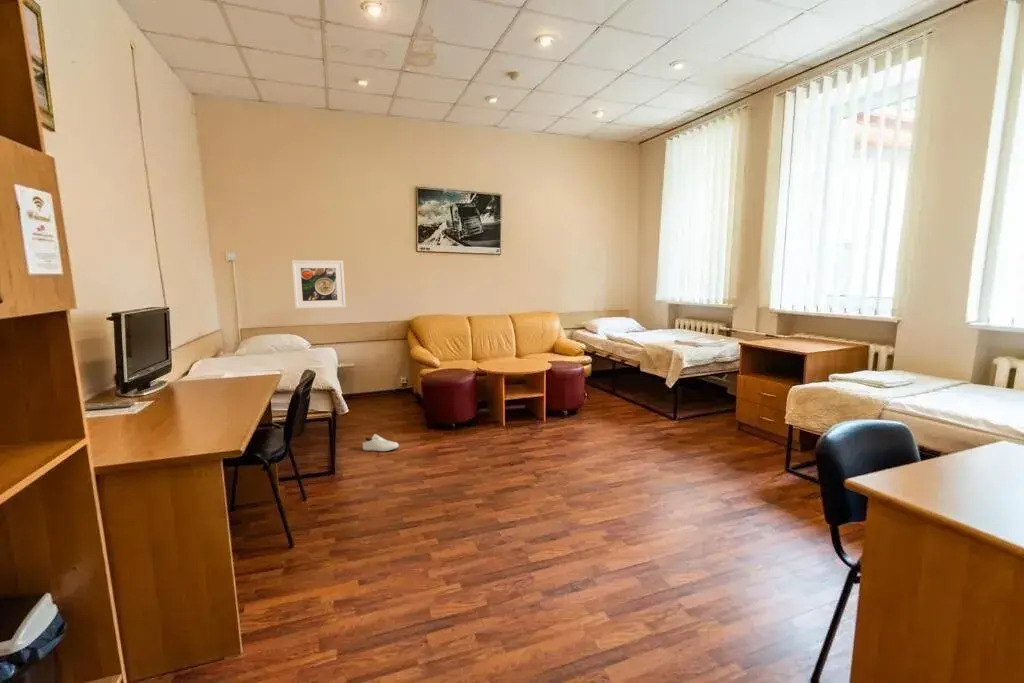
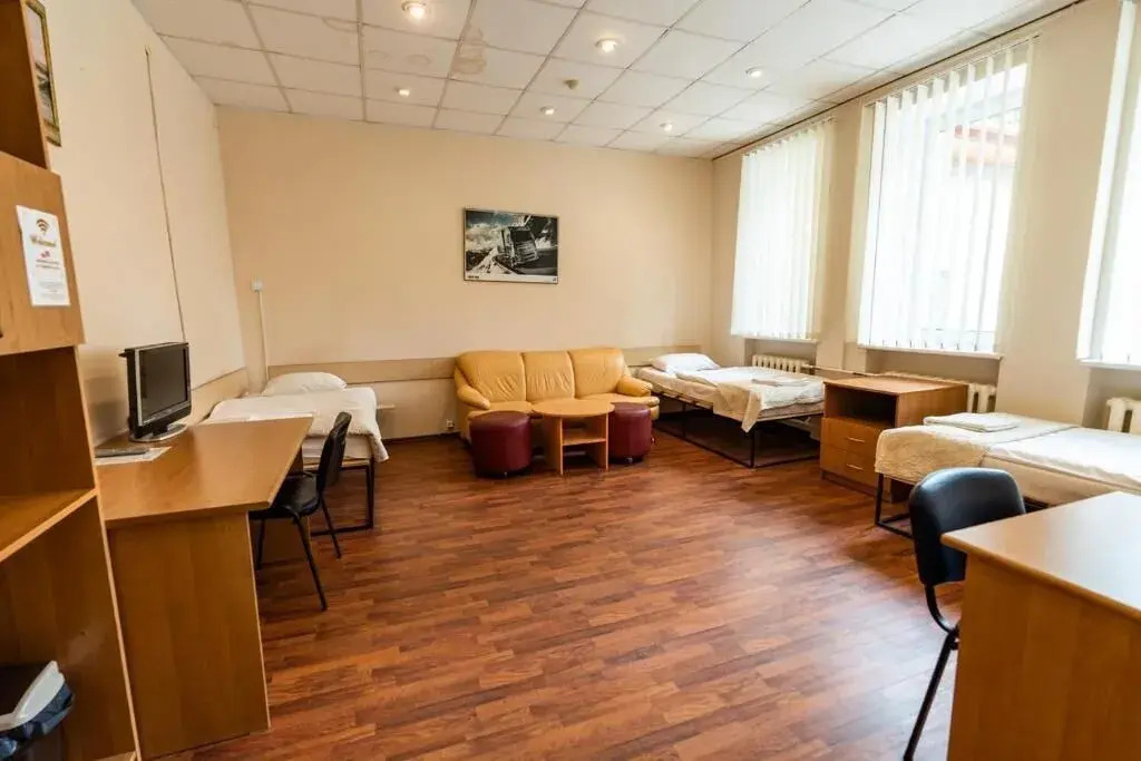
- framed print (319, 284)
- shoe (380, 442)
